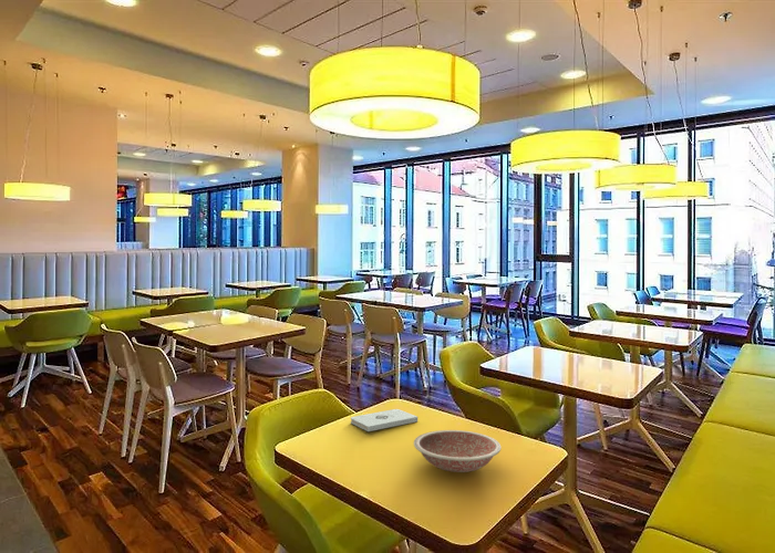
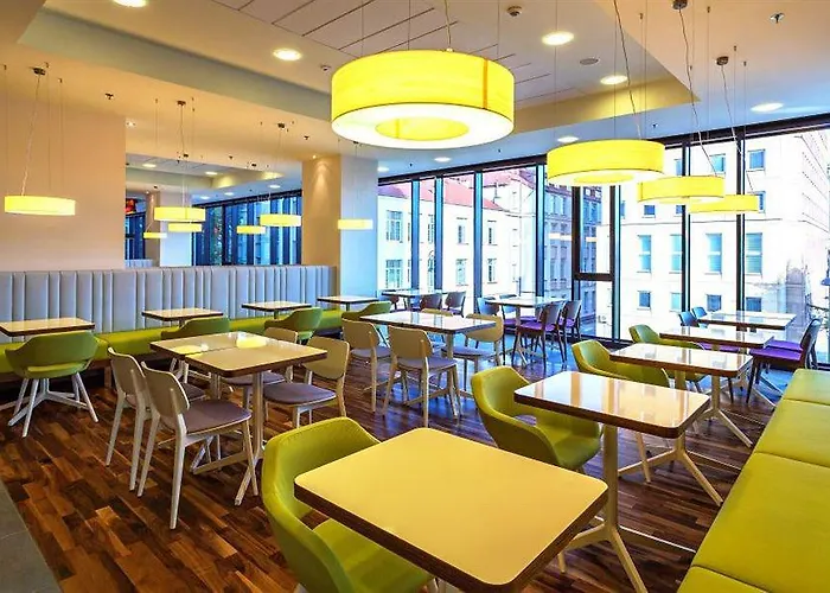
- bowl (456, 455)
- notepad (383, 419)
